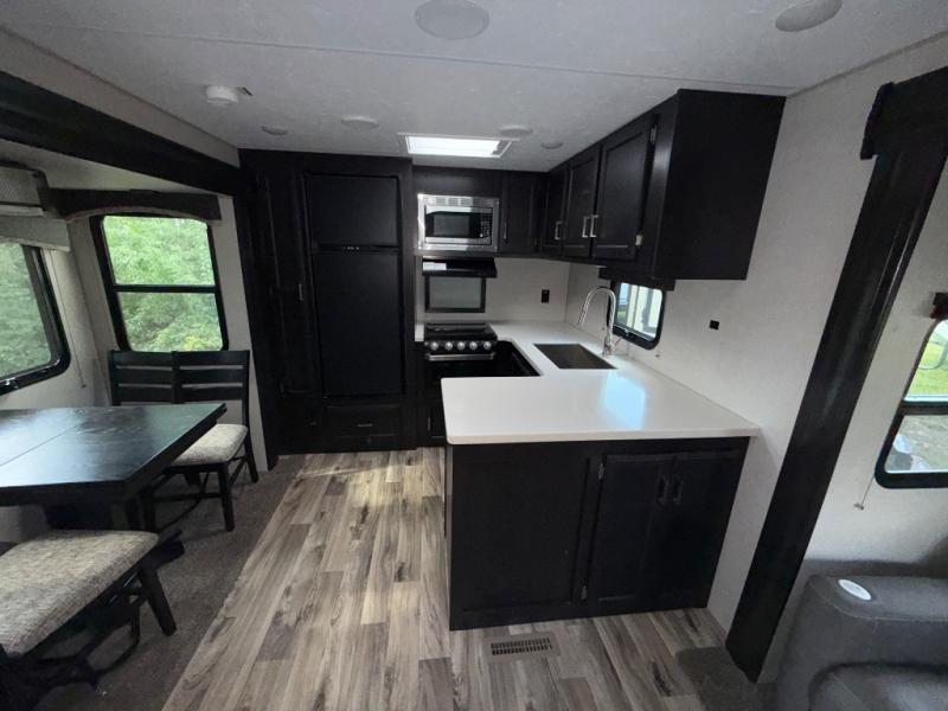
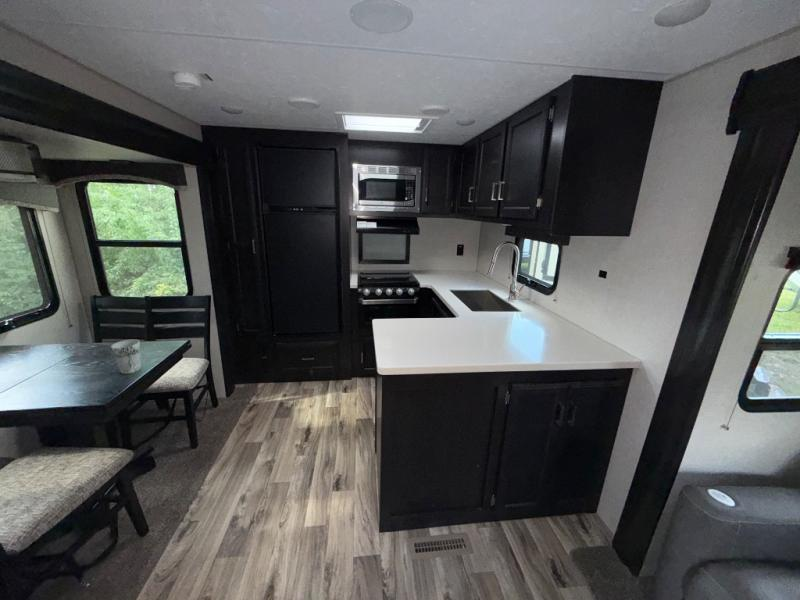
+ cup (128, 356)
